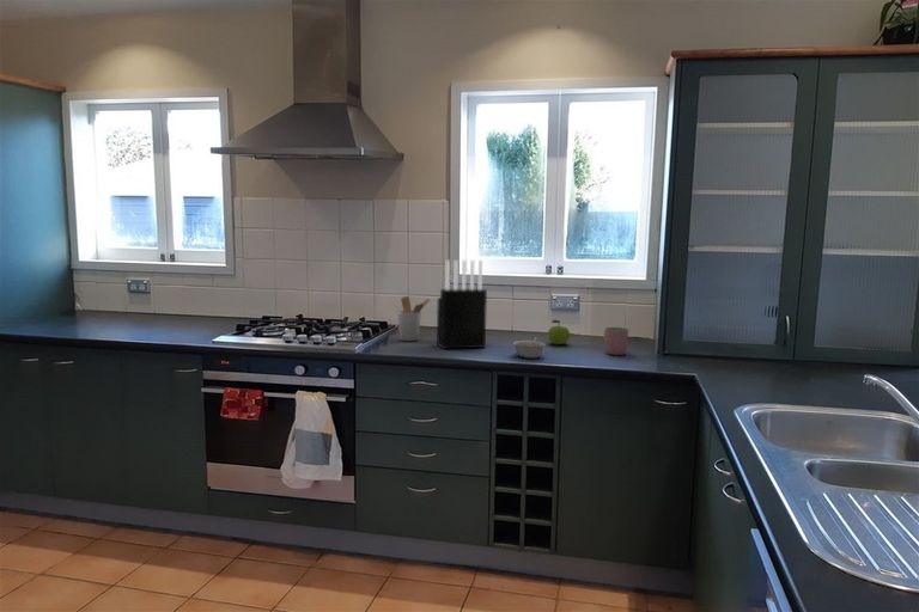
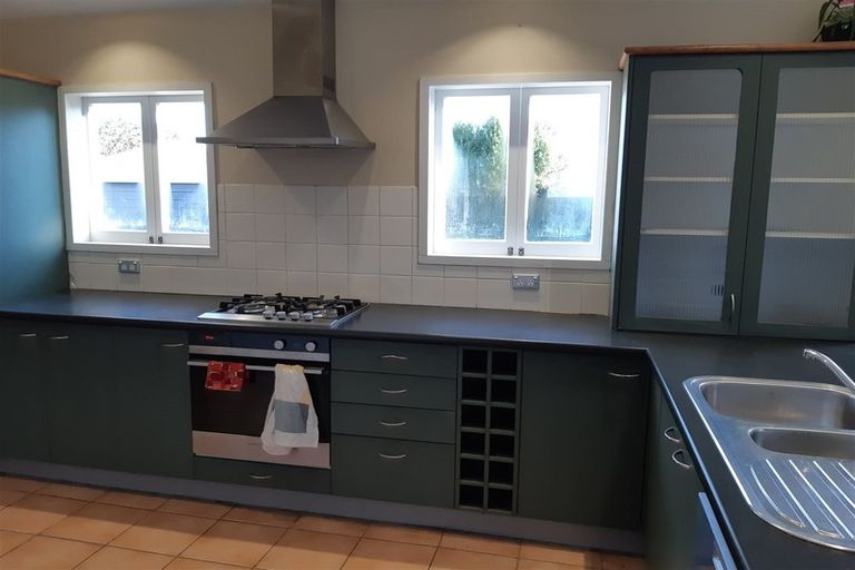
- legume (528, 348)
- utensil holder (414, 318)
- cup (613, 339)
- knife block (461, 302)
- fruit (556, 331)
